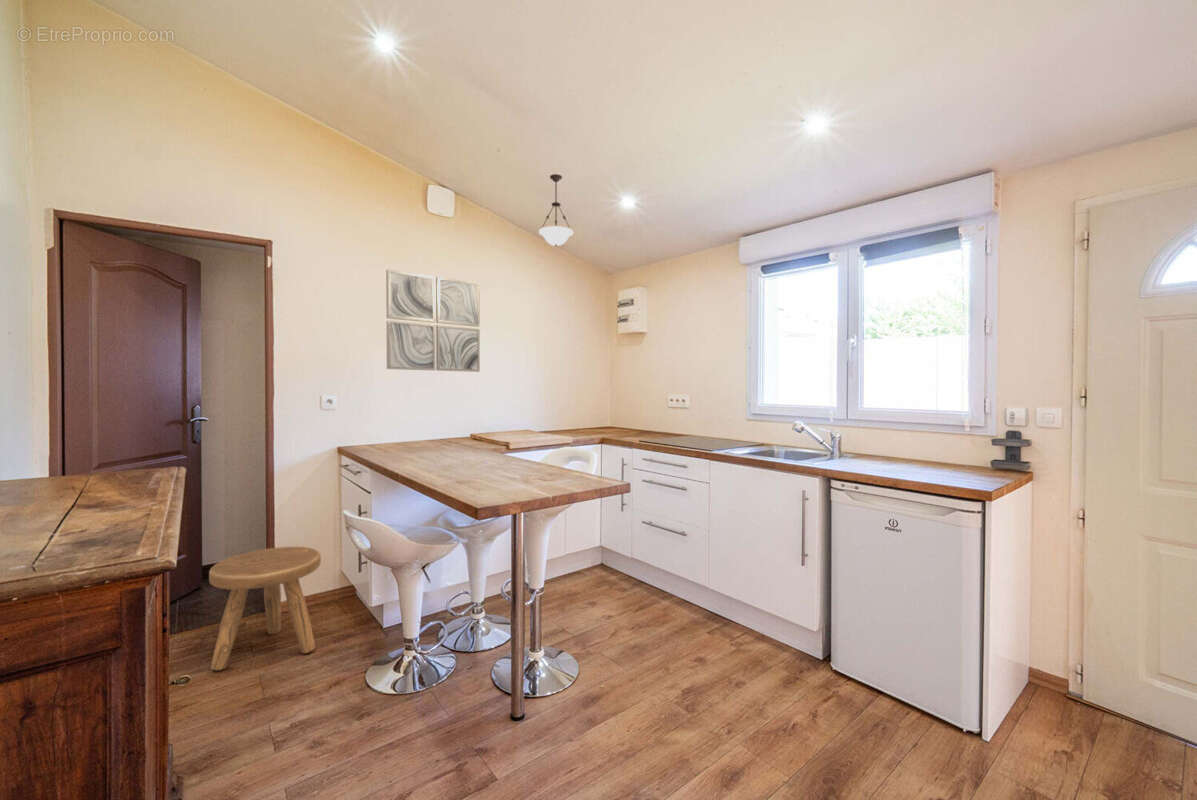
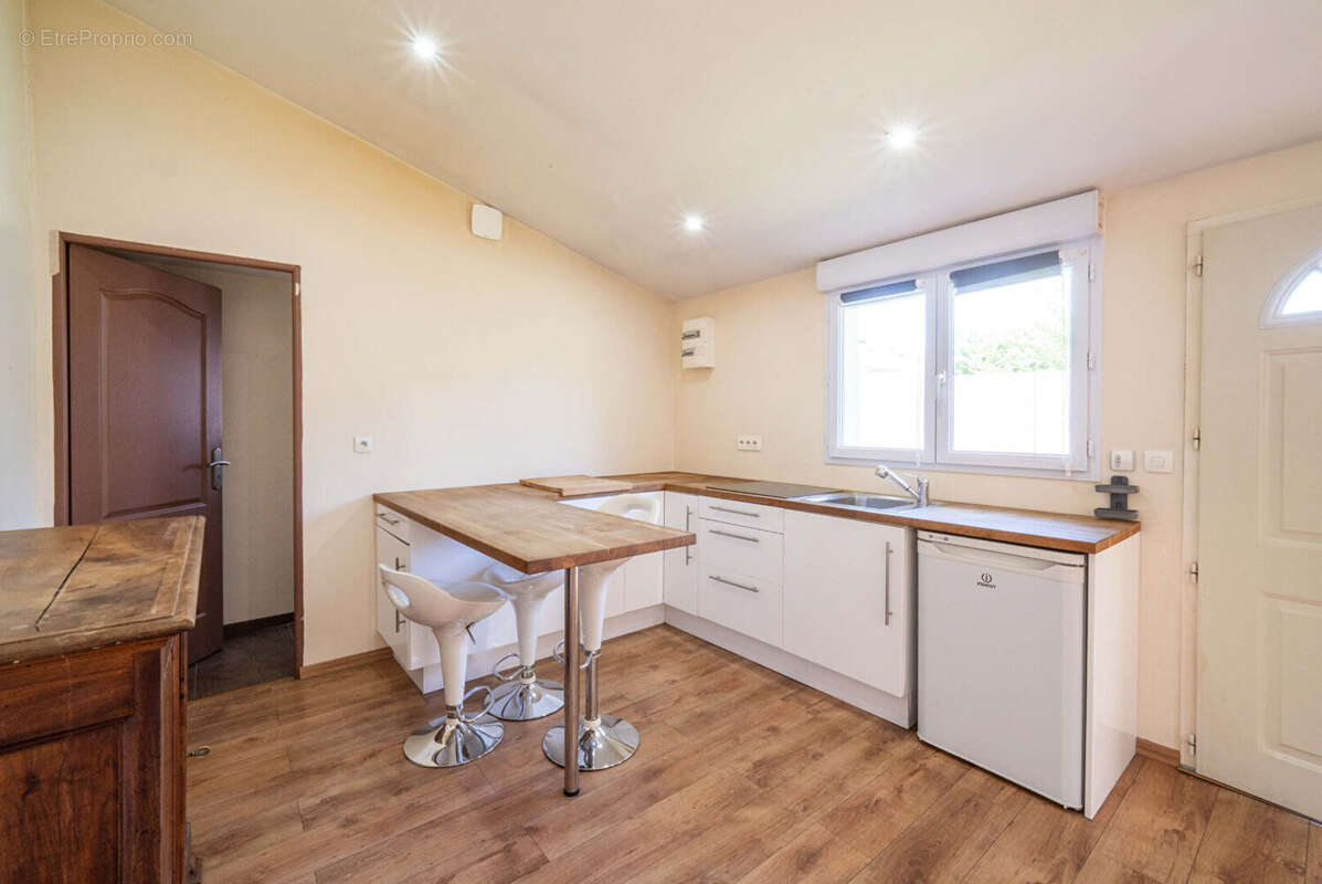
- pendant light (556, 211)
- stool (268, 604)
- wall art (436, 322)
